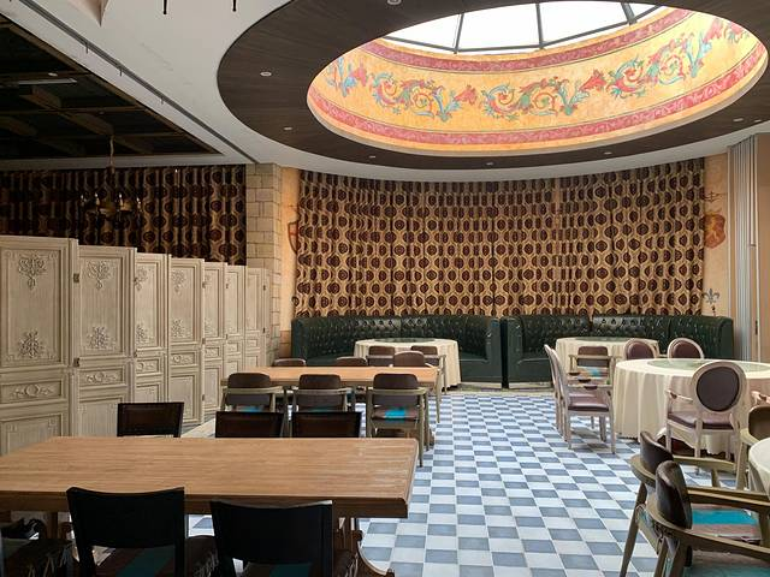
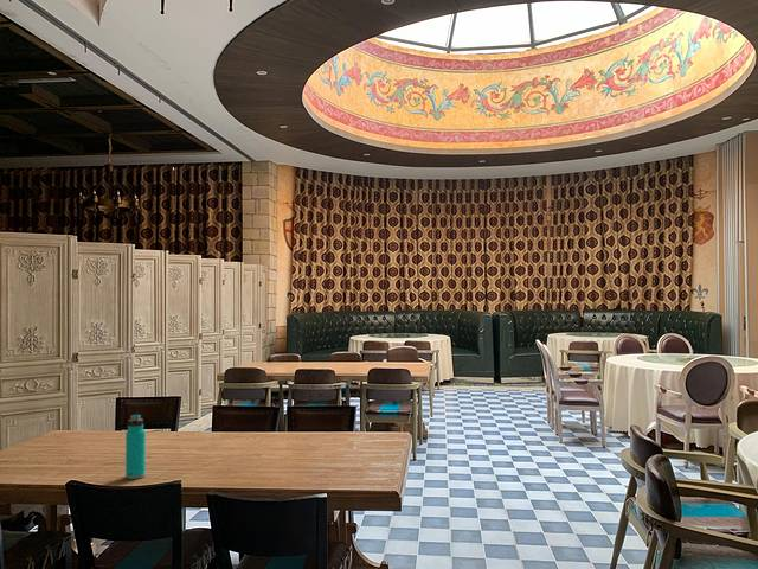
+ water bottle (135, 445)
